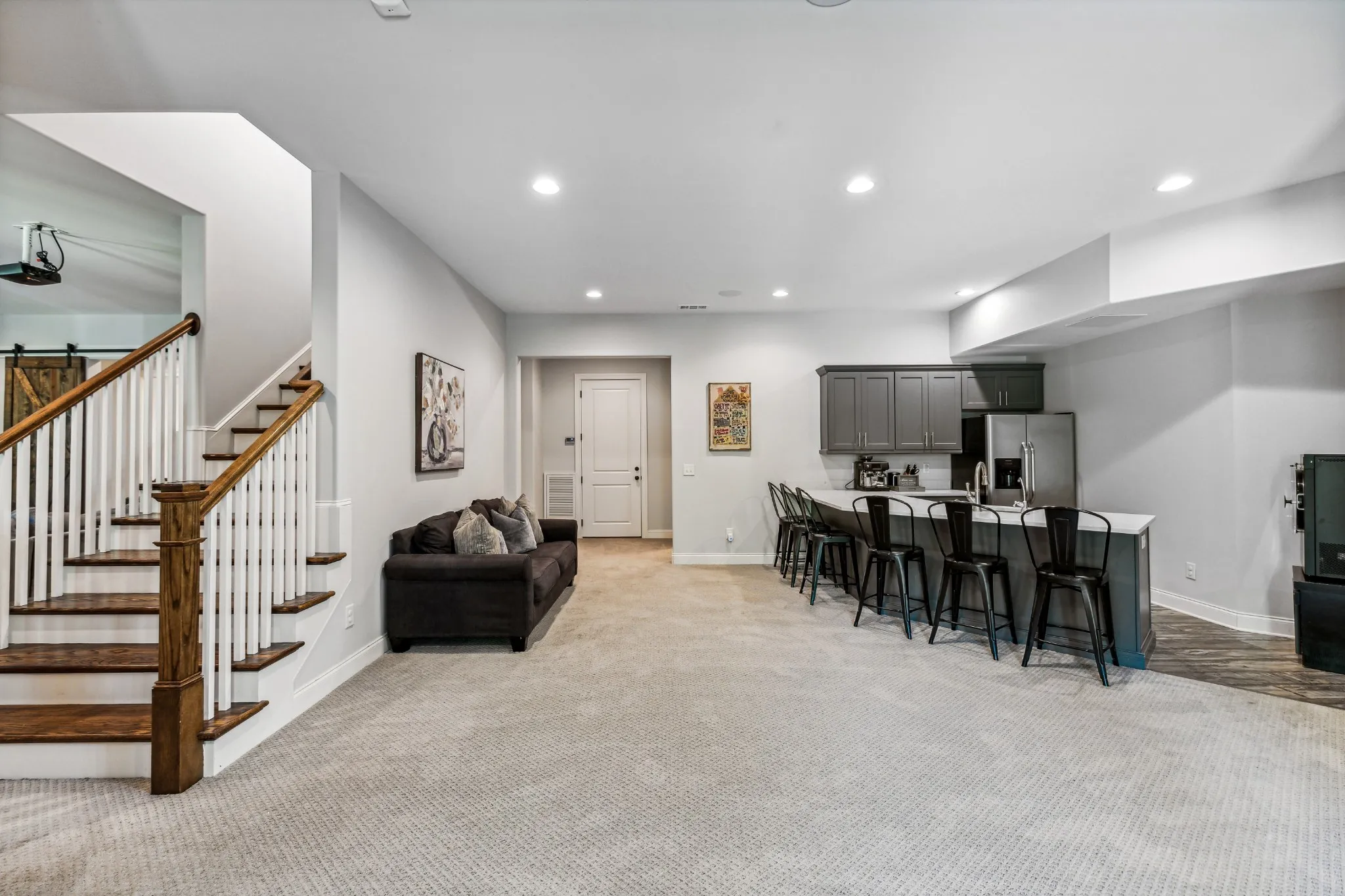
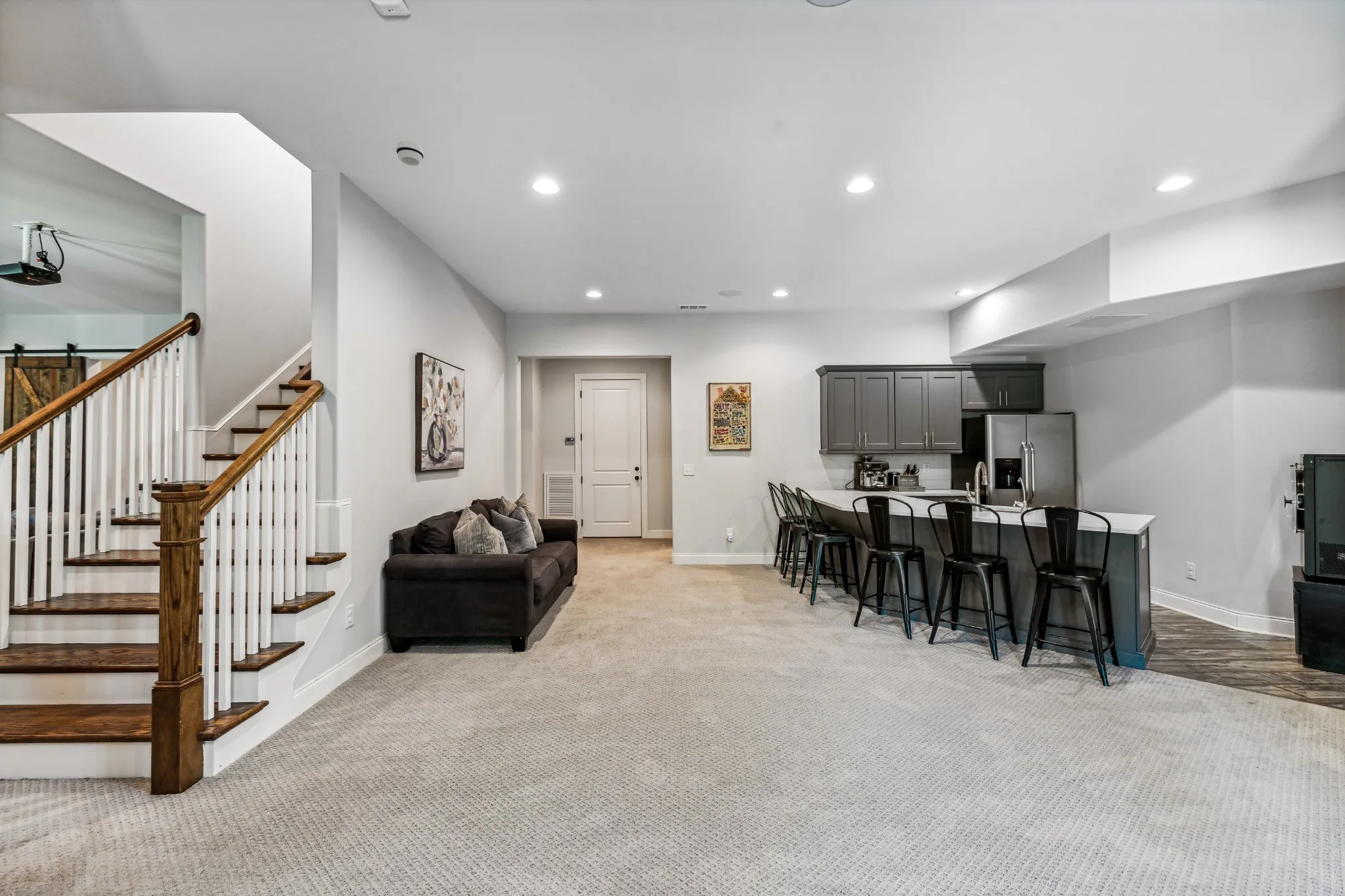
+ smoke detector (410, 154)
